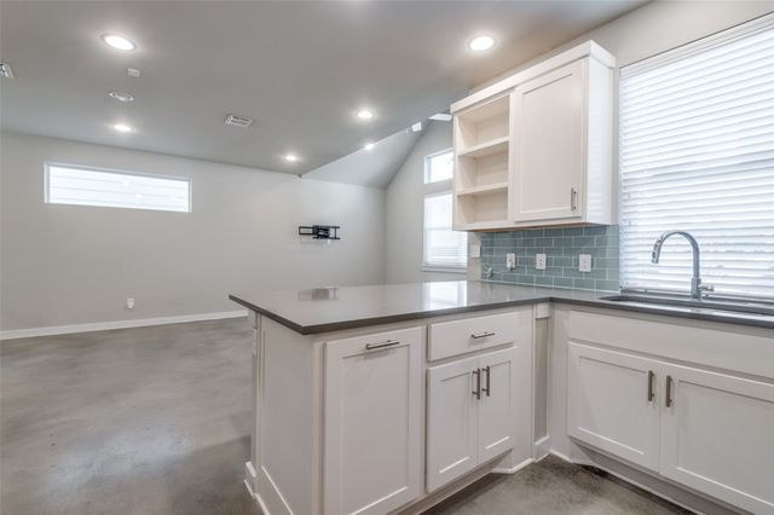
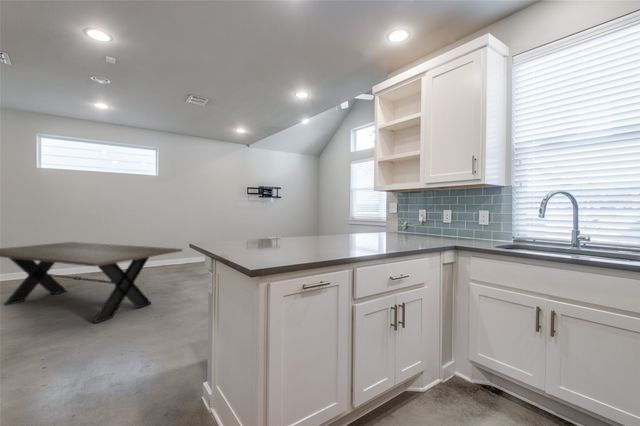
+ dining table (80, 277)
